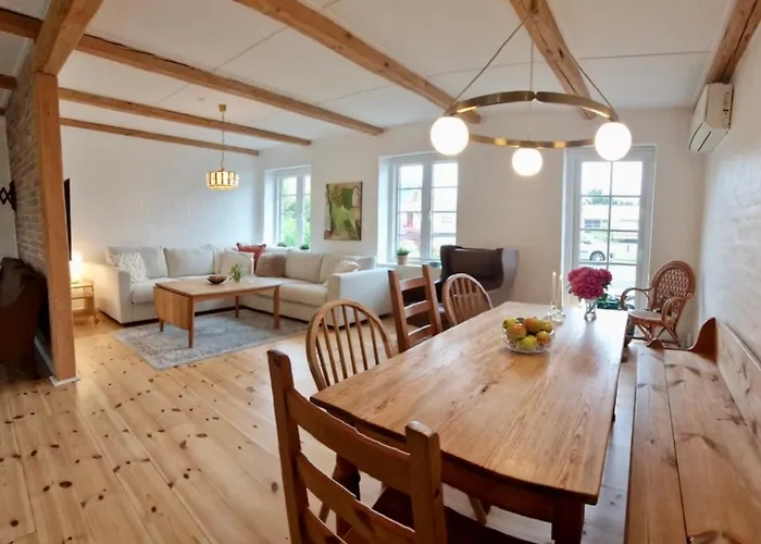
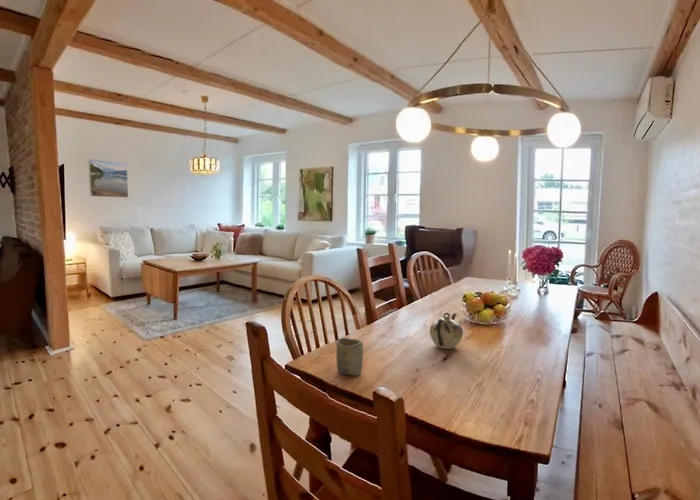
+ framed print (109, 179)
+ teapot (447, 328)
+ cup (349, 356)
